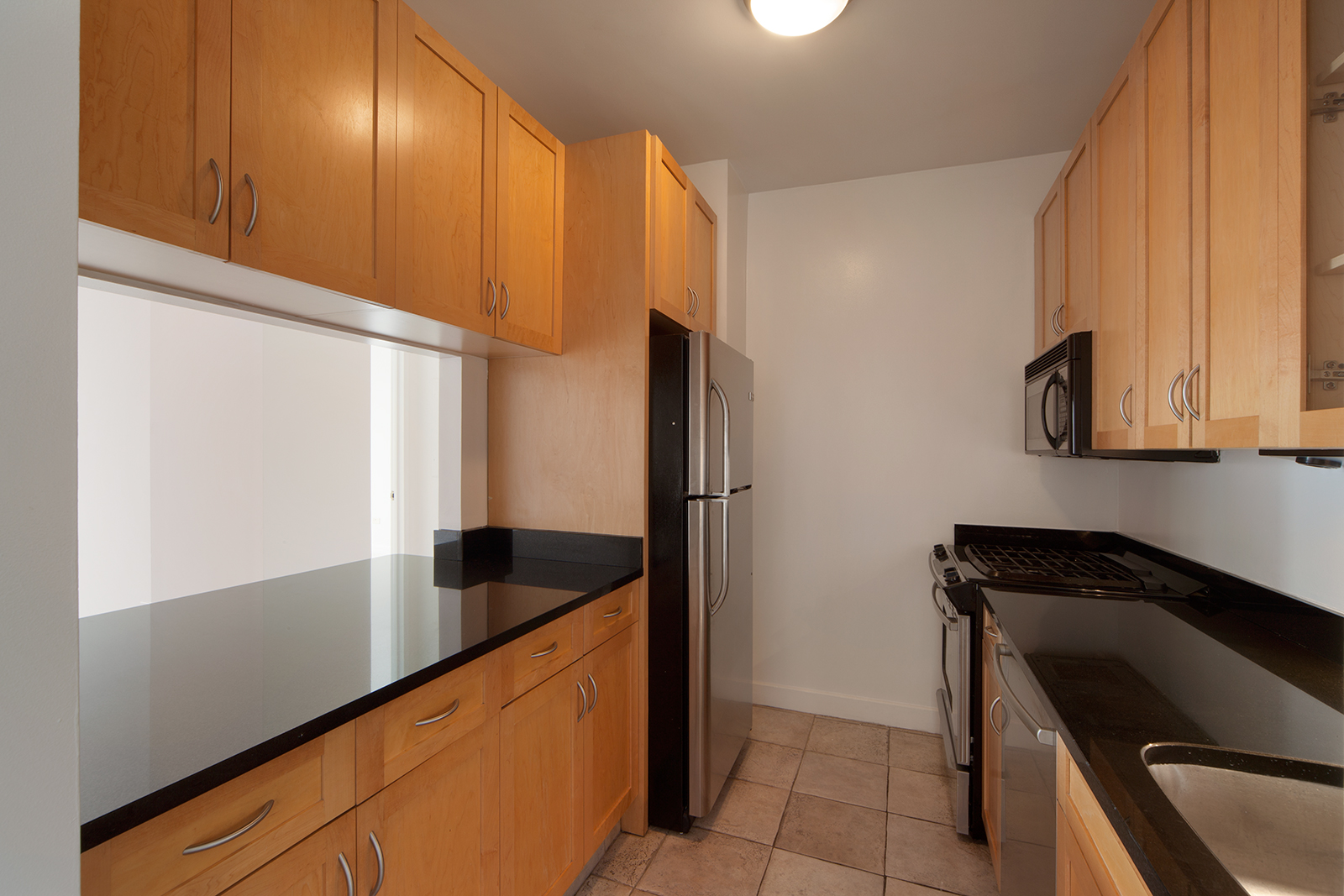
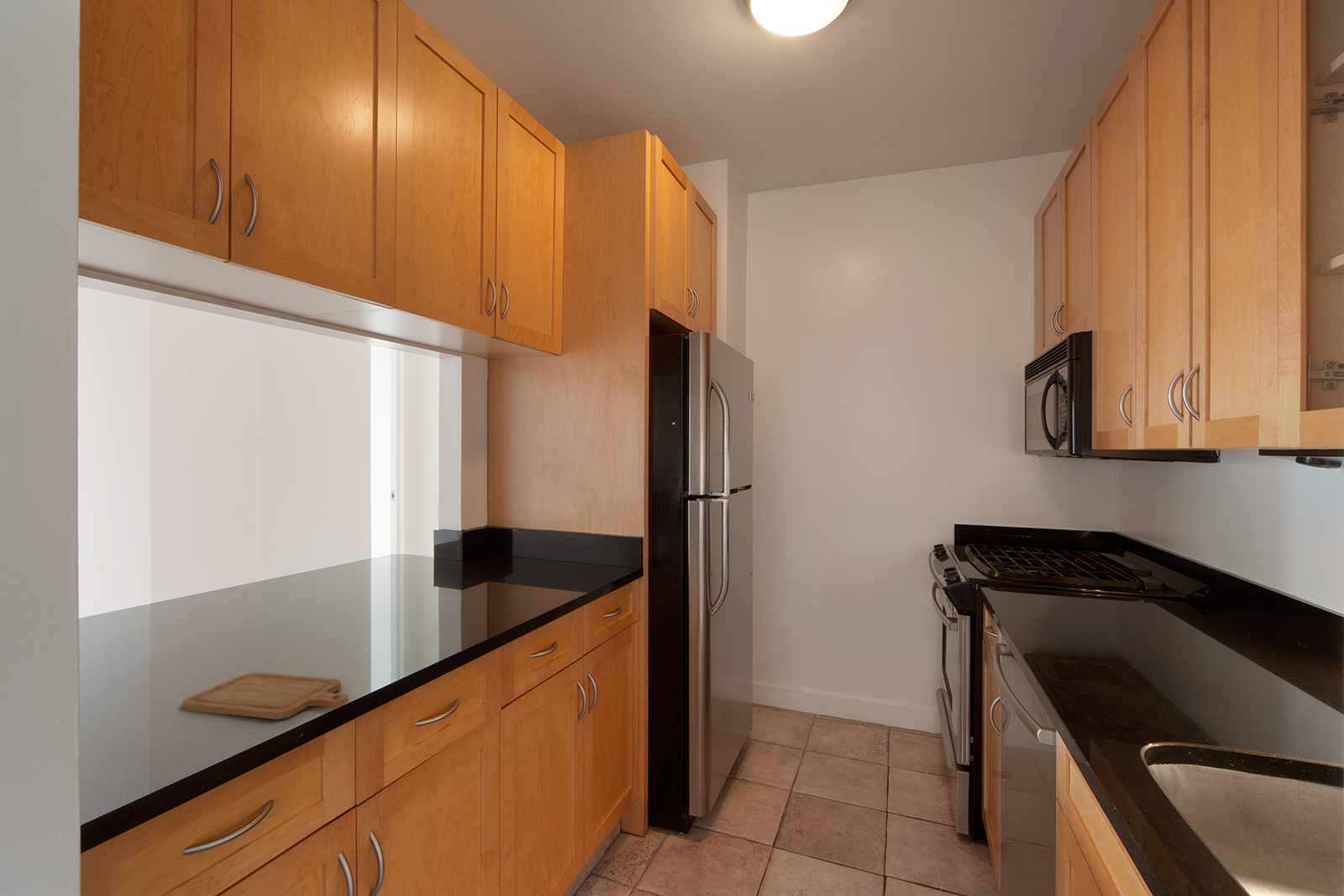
+ chopping board (278, 694)
